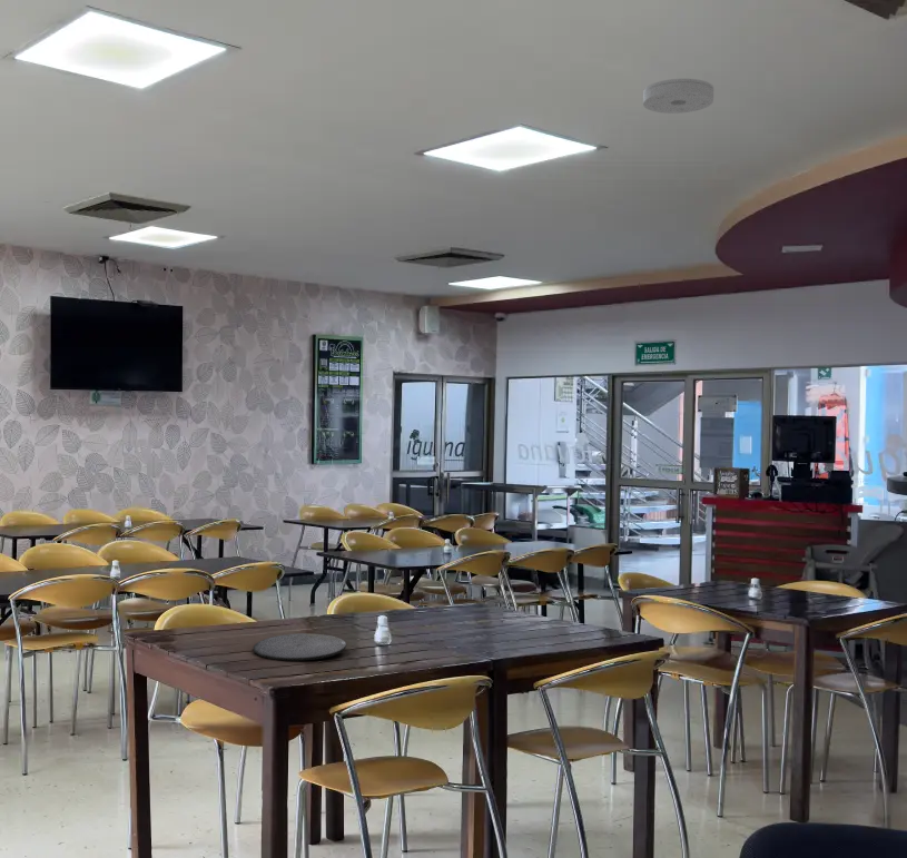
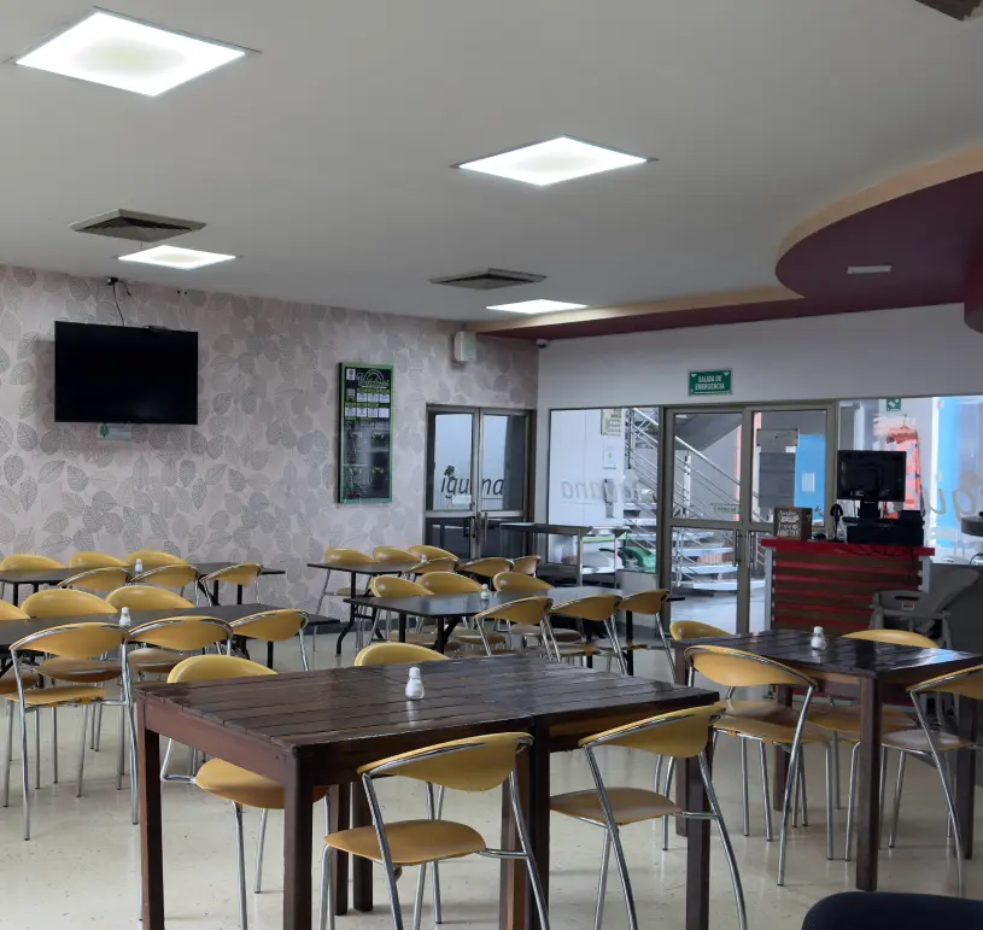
- smoke detector (678, 96)
- plate (299, 645)
